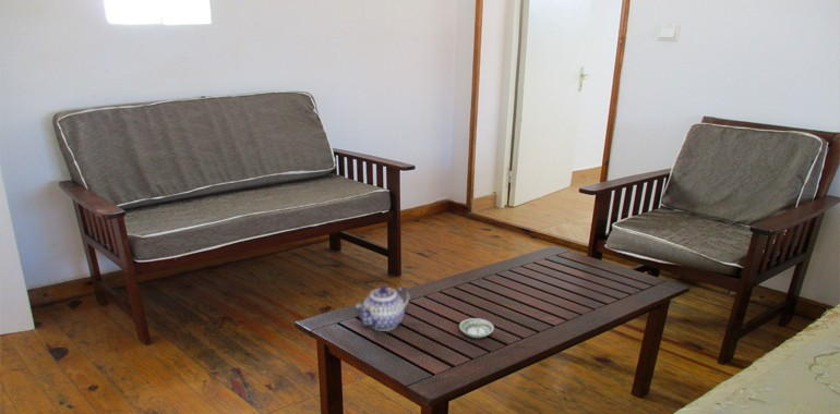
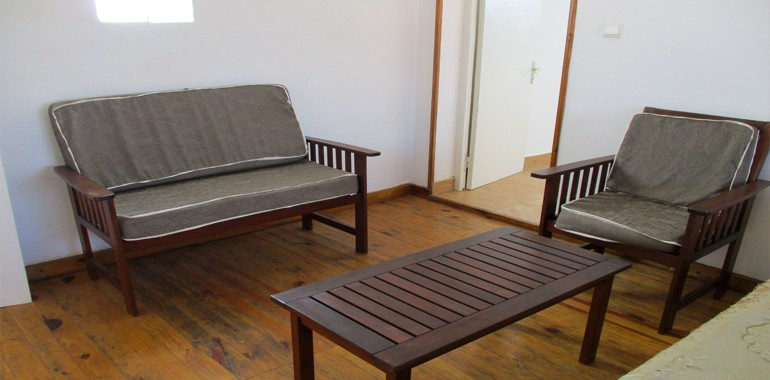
- teapot (383, 305)
- saucer (476, 329)
